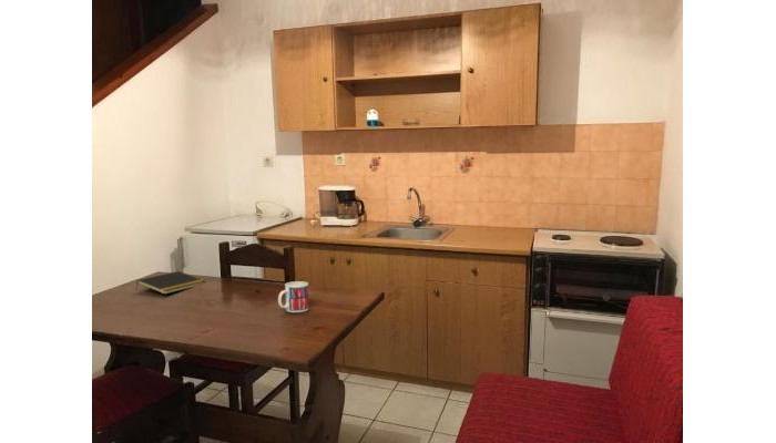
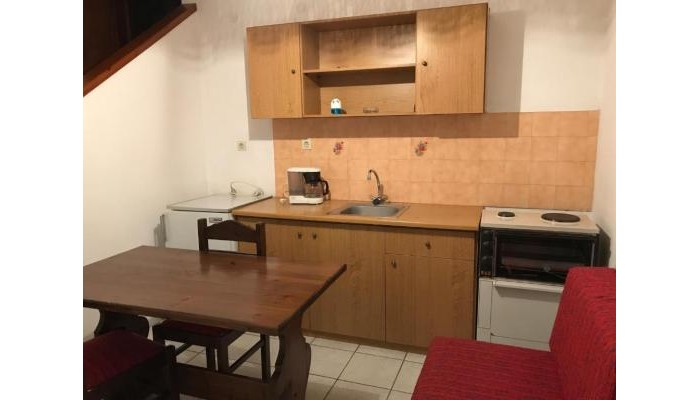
- mug (294, 297)
- notepad (172, 281)
